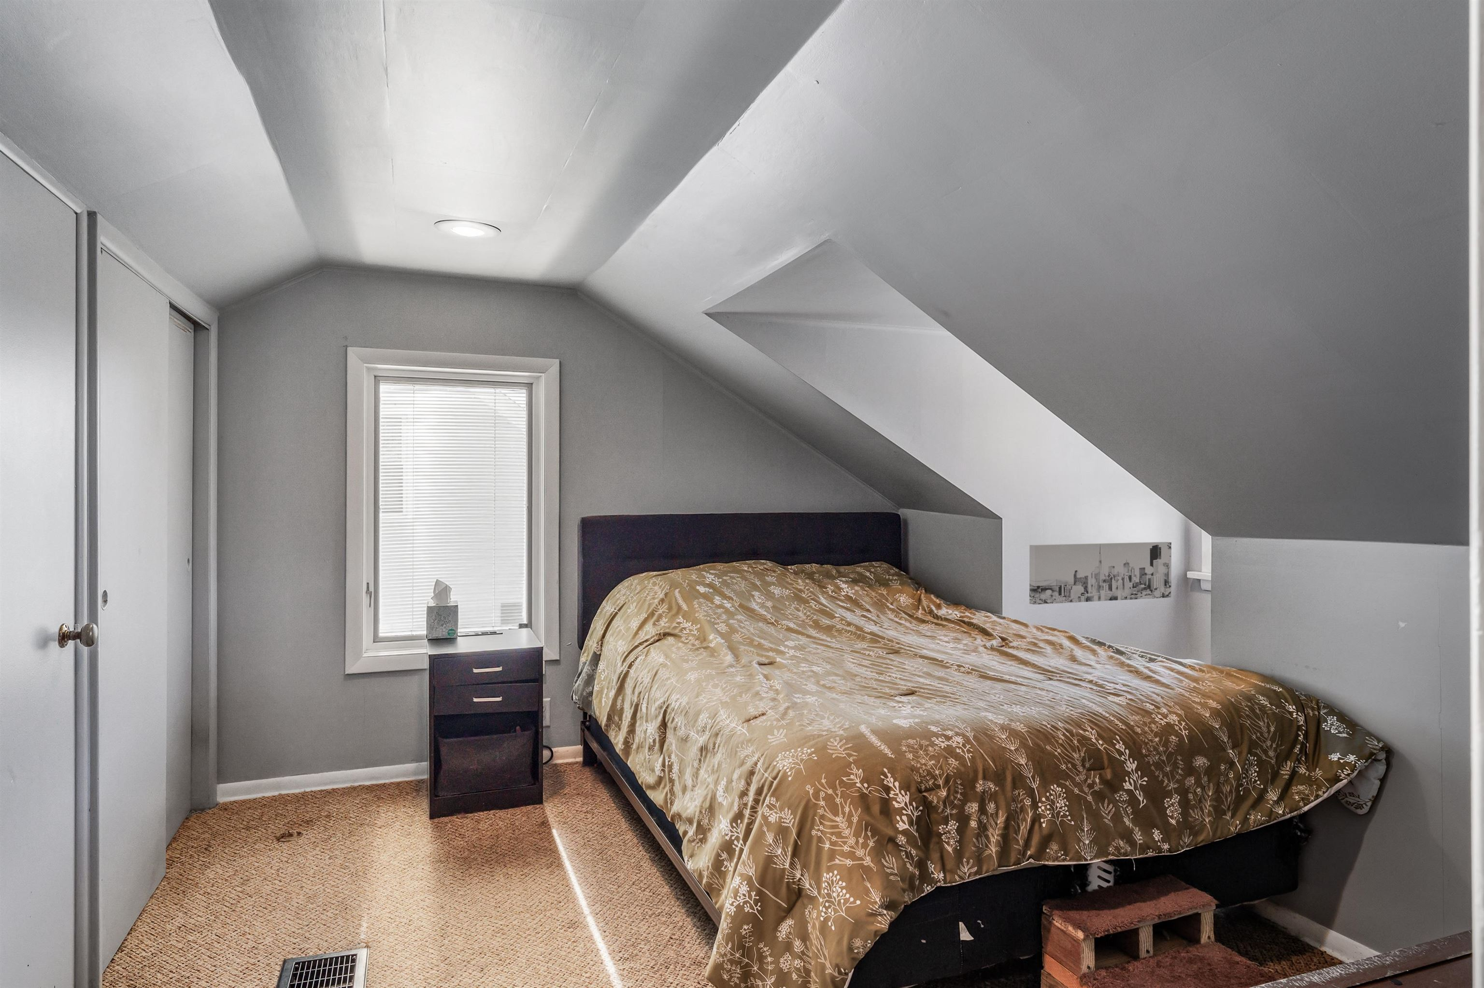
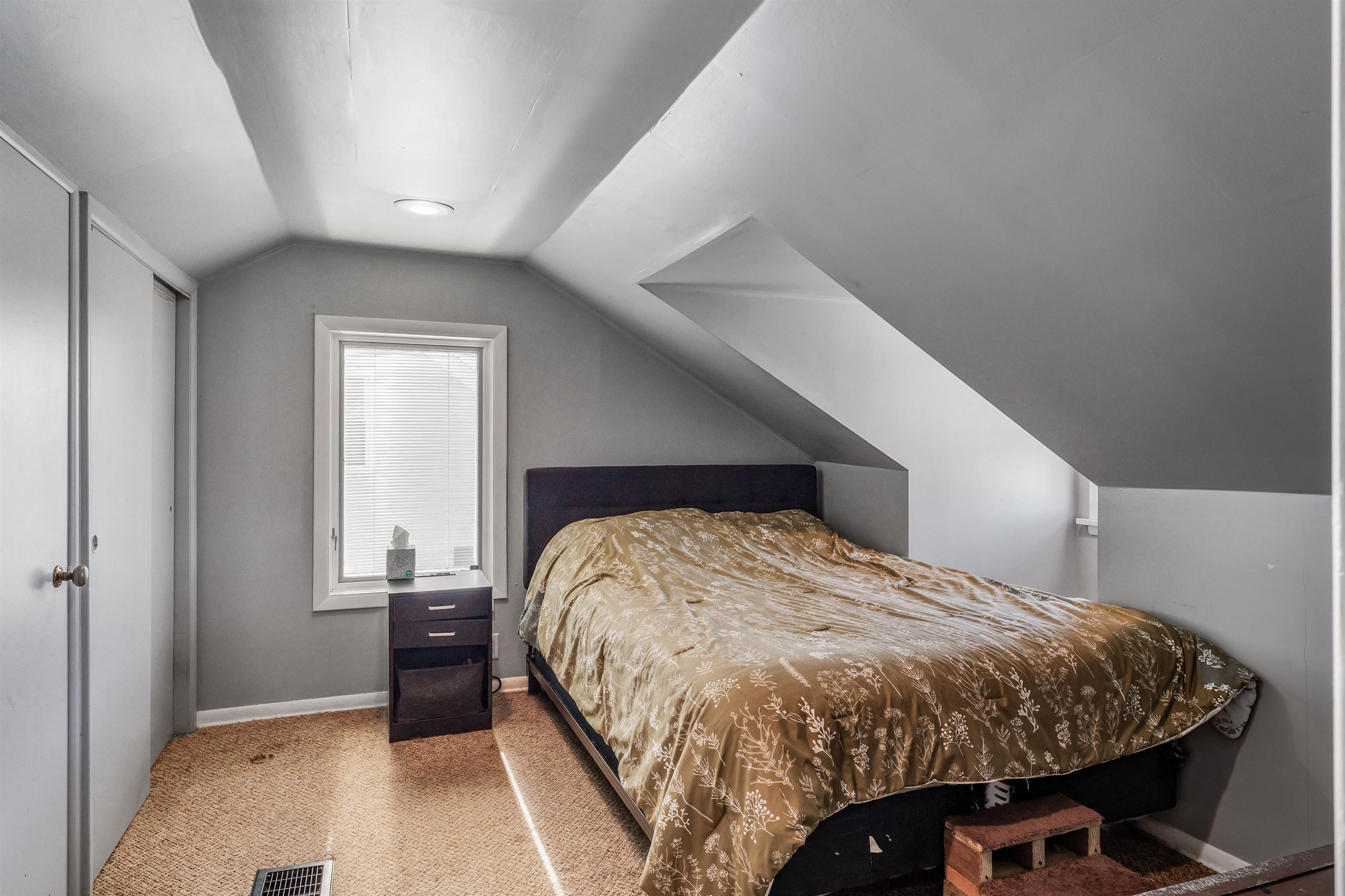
- wall art (1102, 572)
